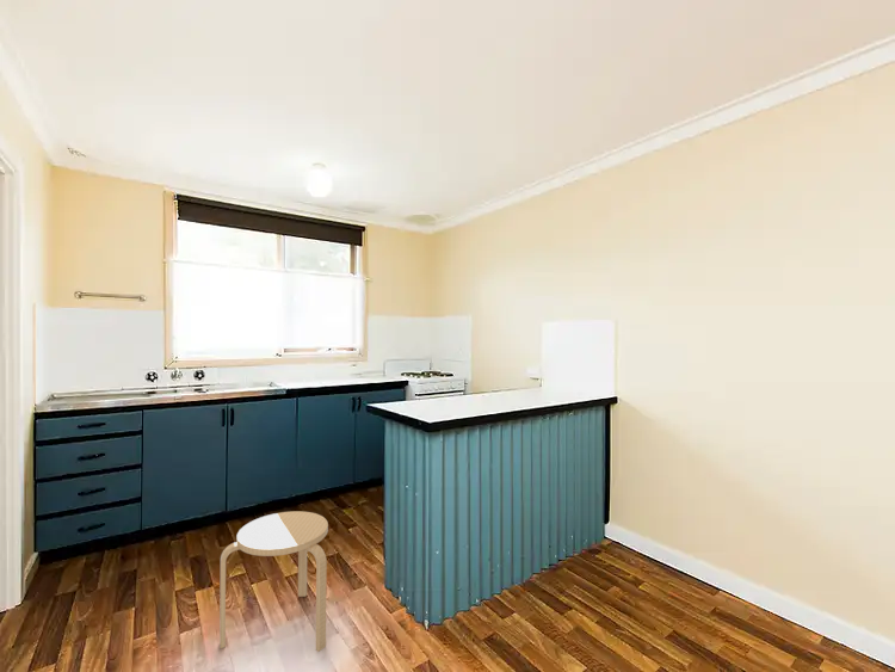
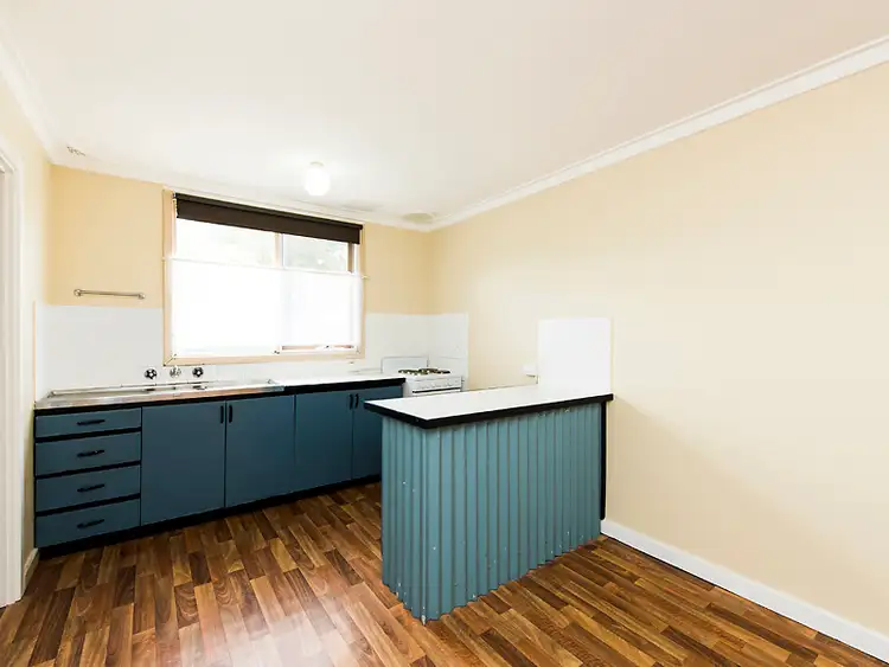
- stool (298, 574)
